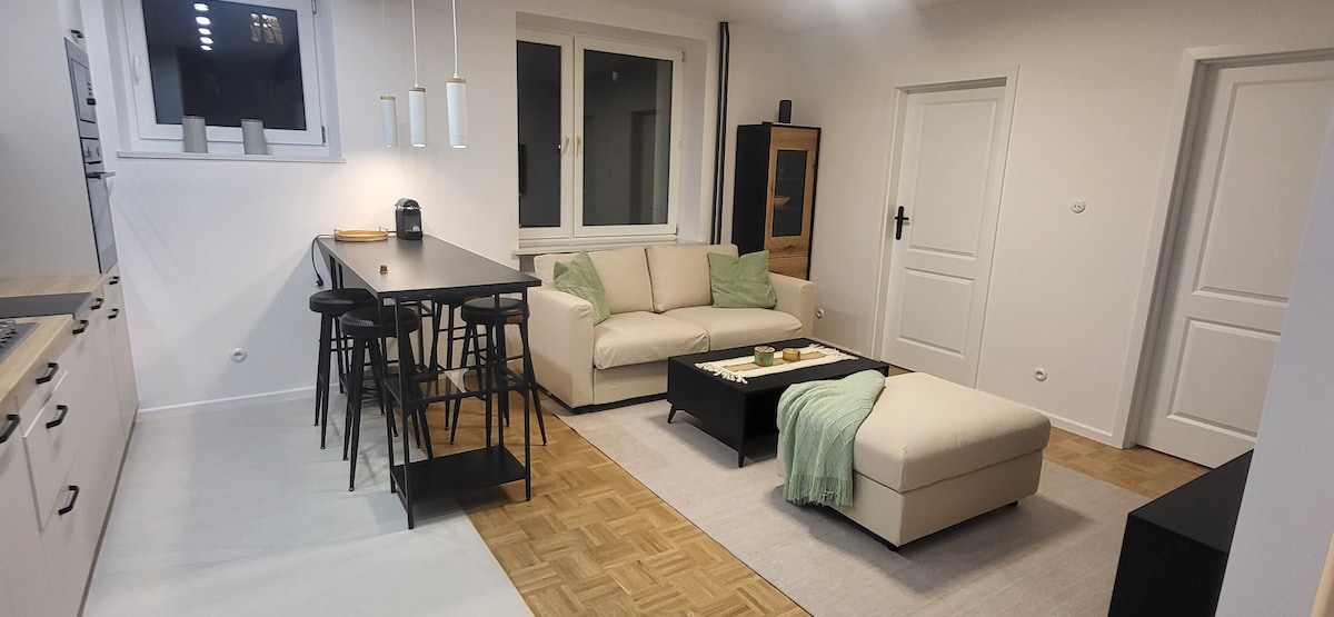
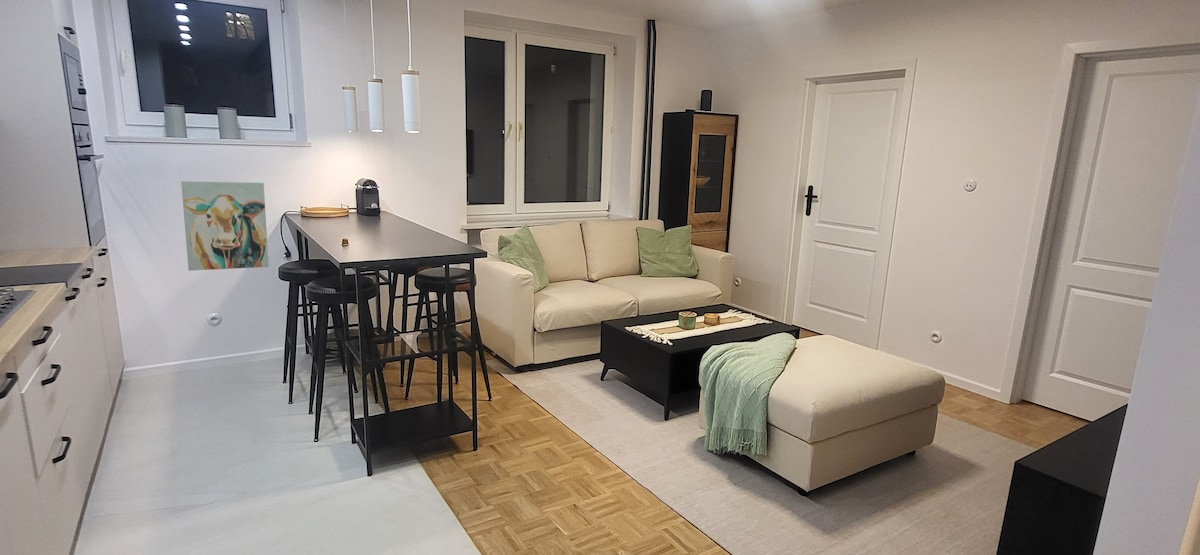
+ wall art (226, 225)
